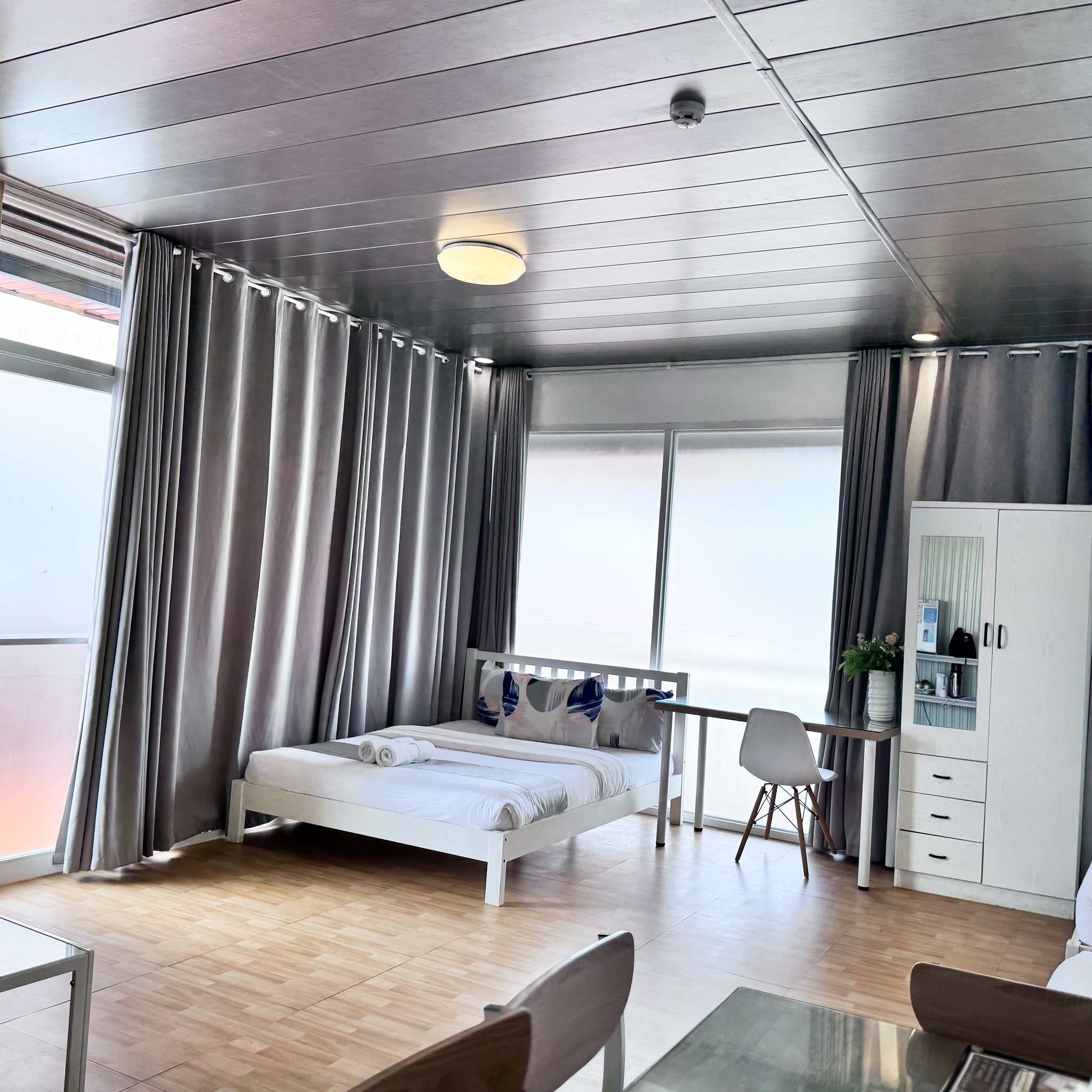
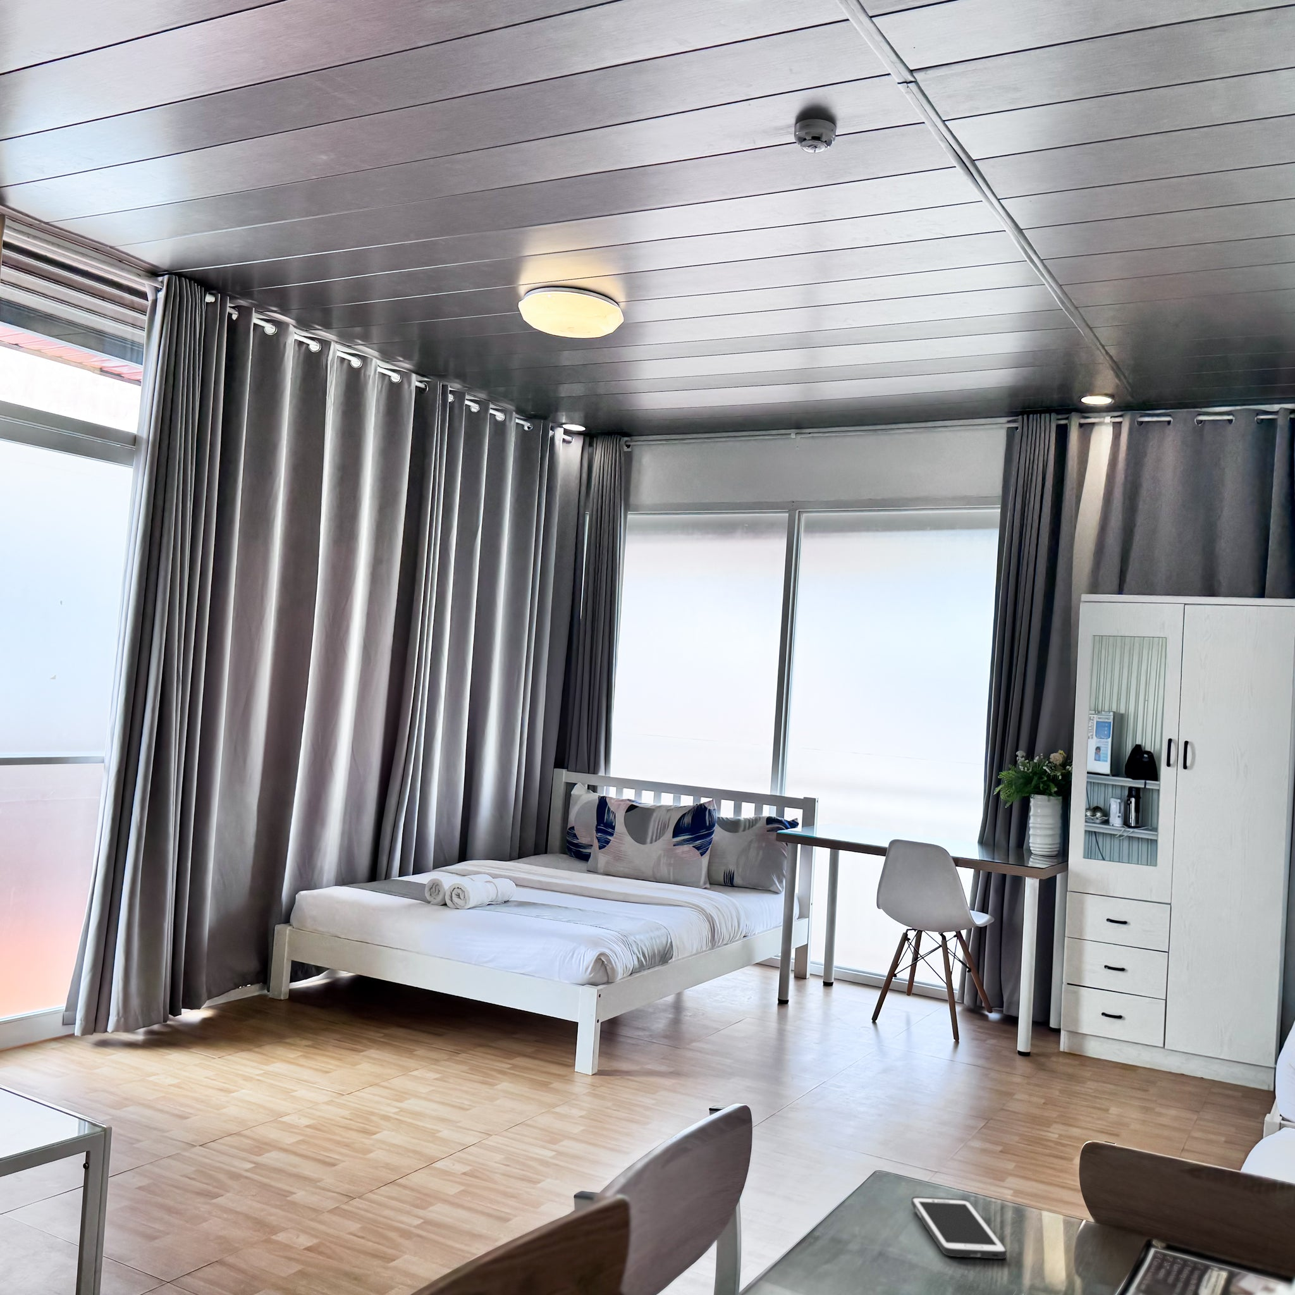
+ cell phone (957, 1226)
